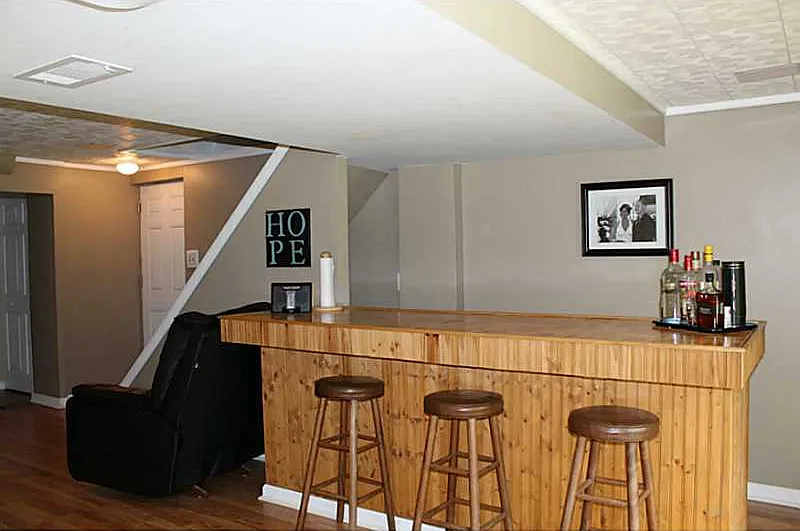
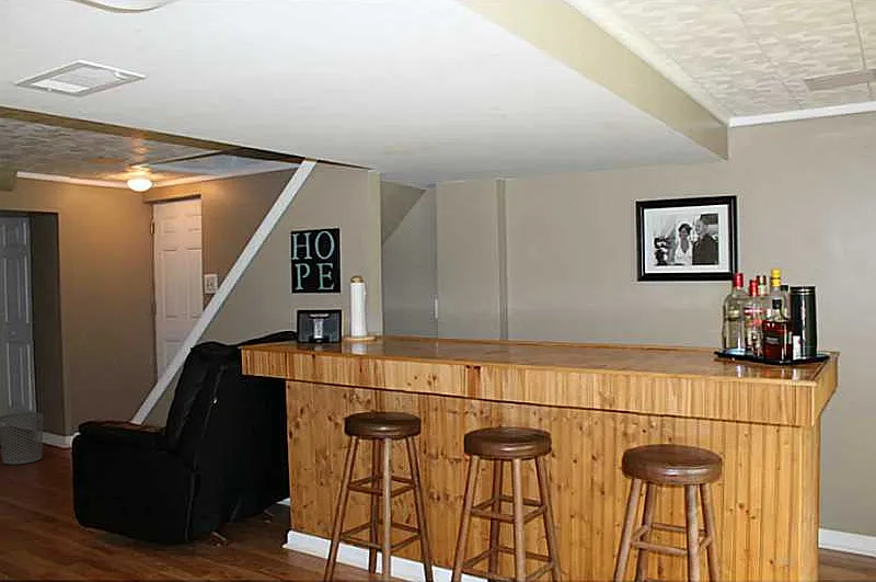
+ waste bin (21, 437)
